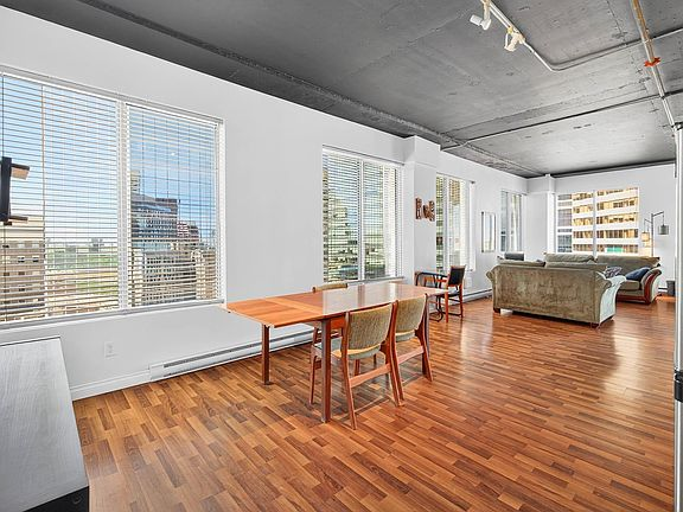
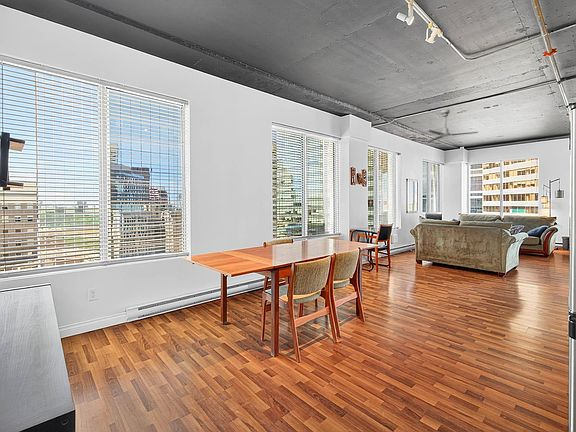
+ ceiling fan (445, 122)
